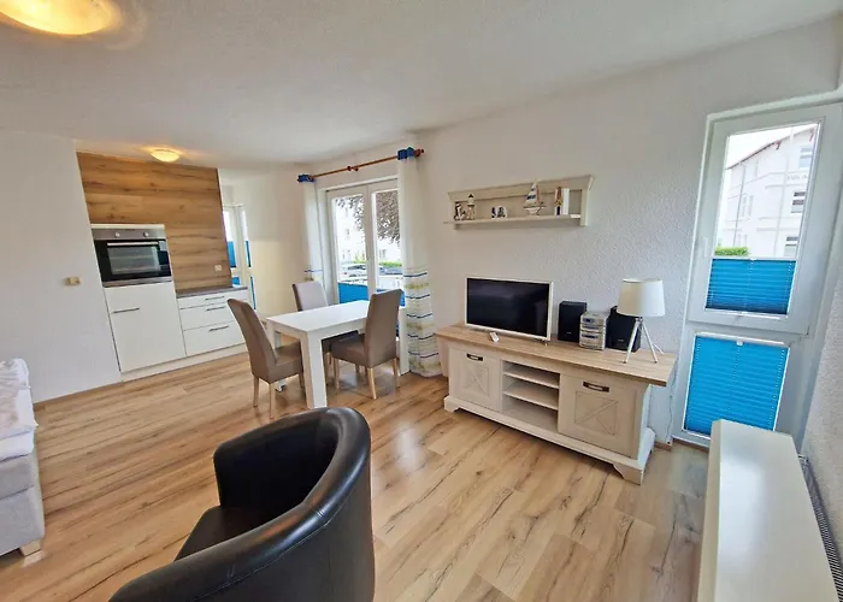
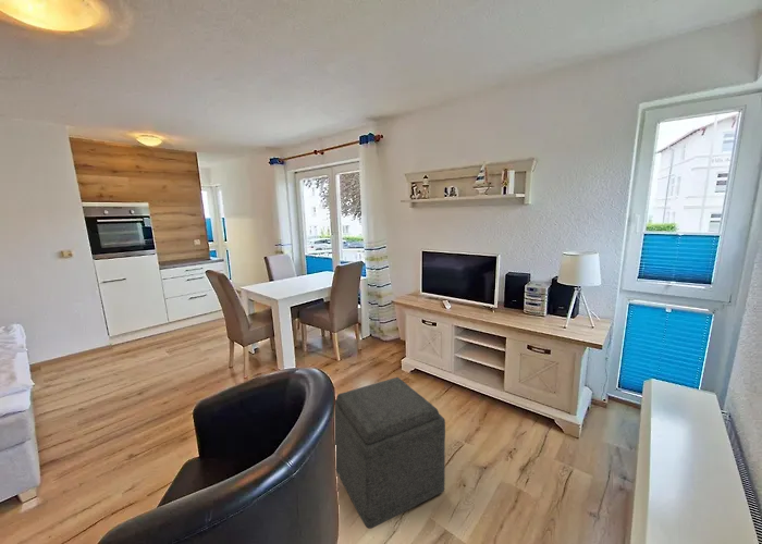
+ ottoman (385, 440)
